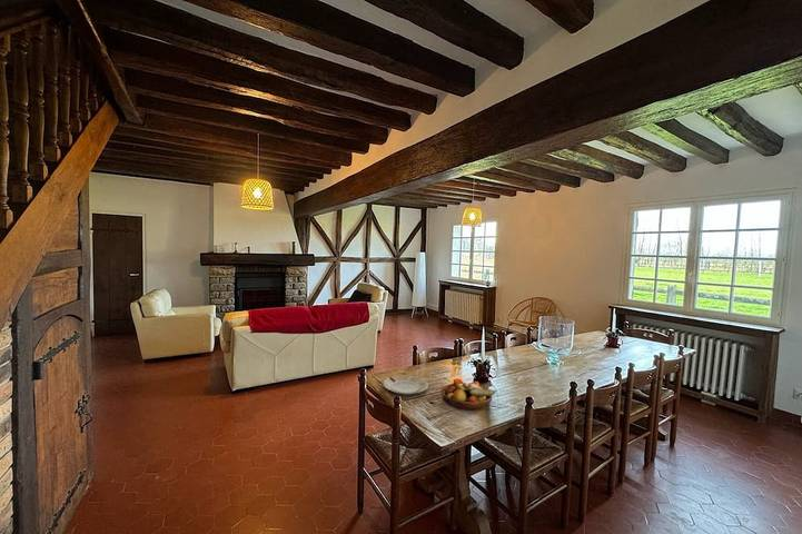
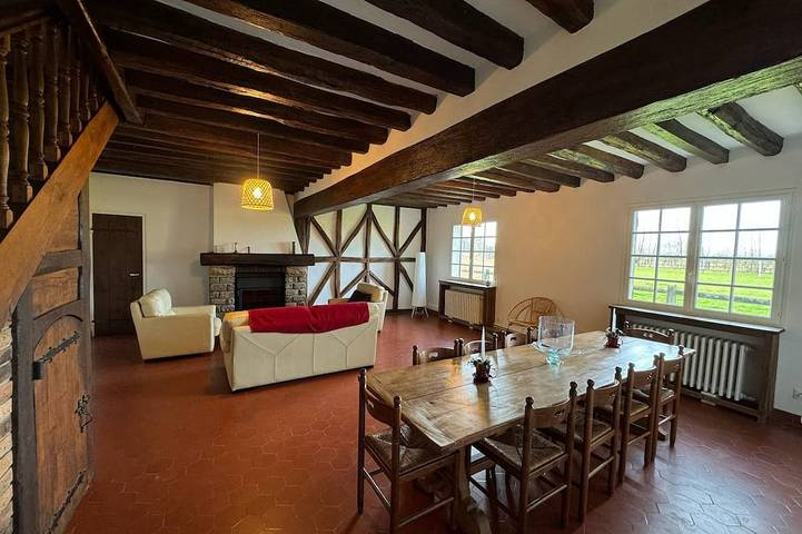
- fruit bowl (466, 390)
- plate (405, 385)
